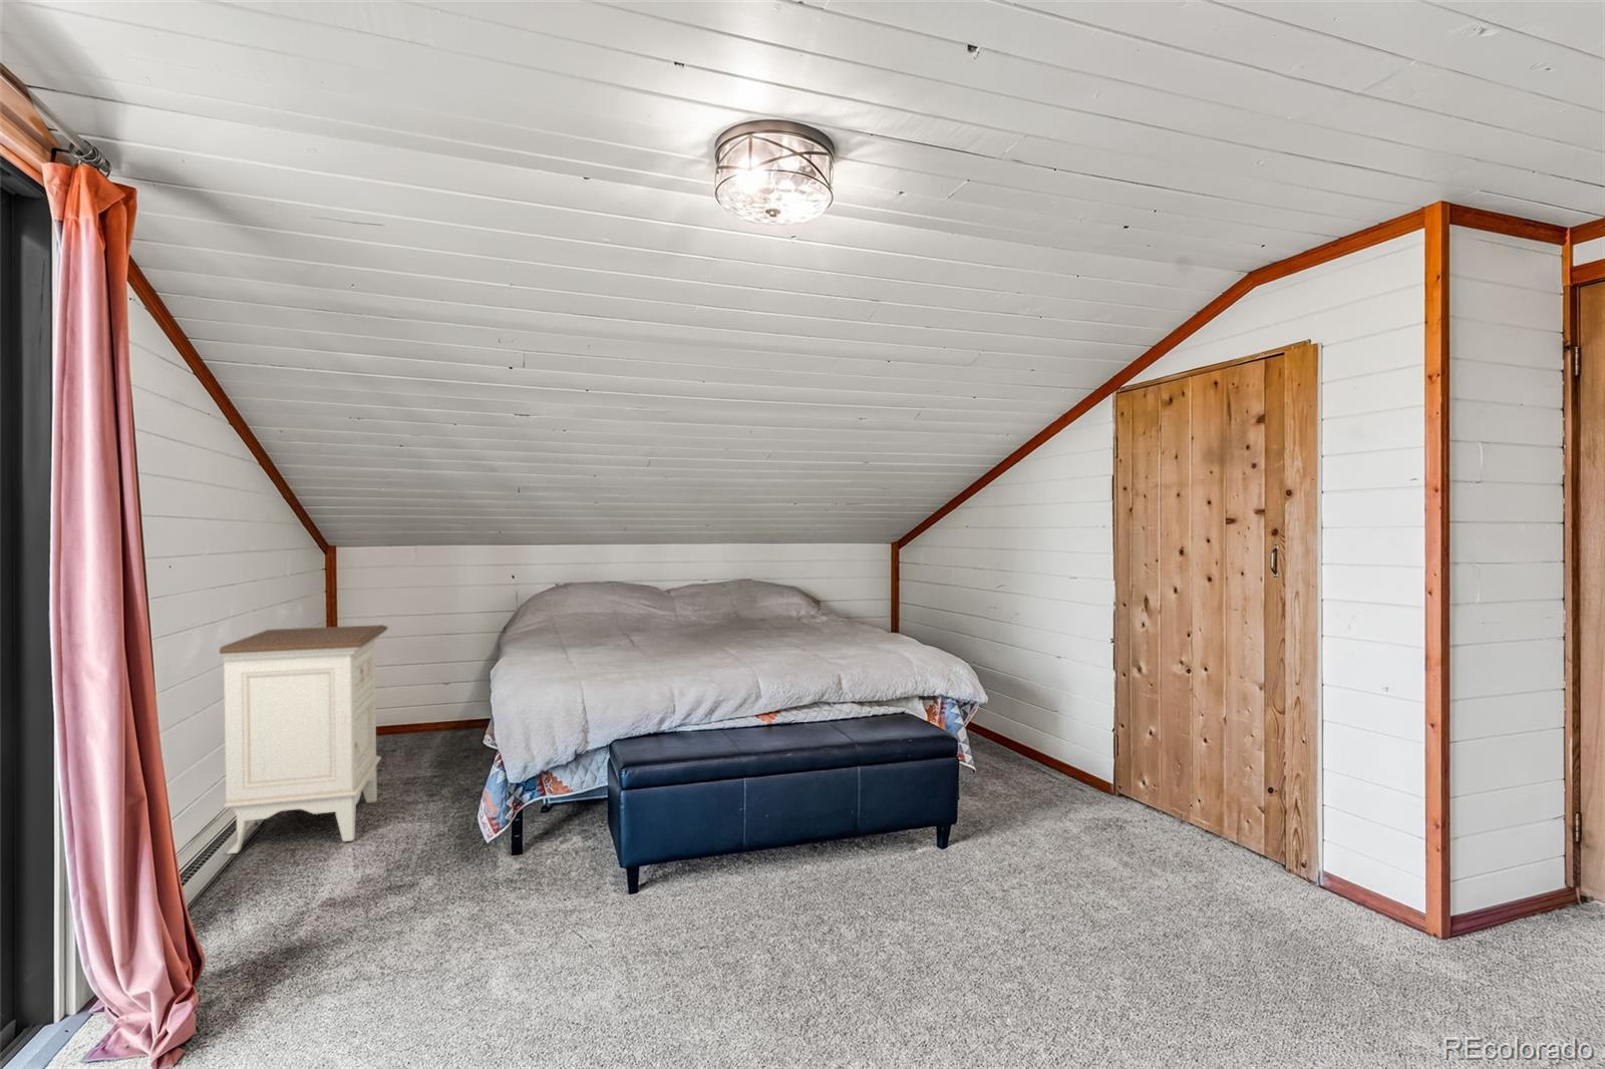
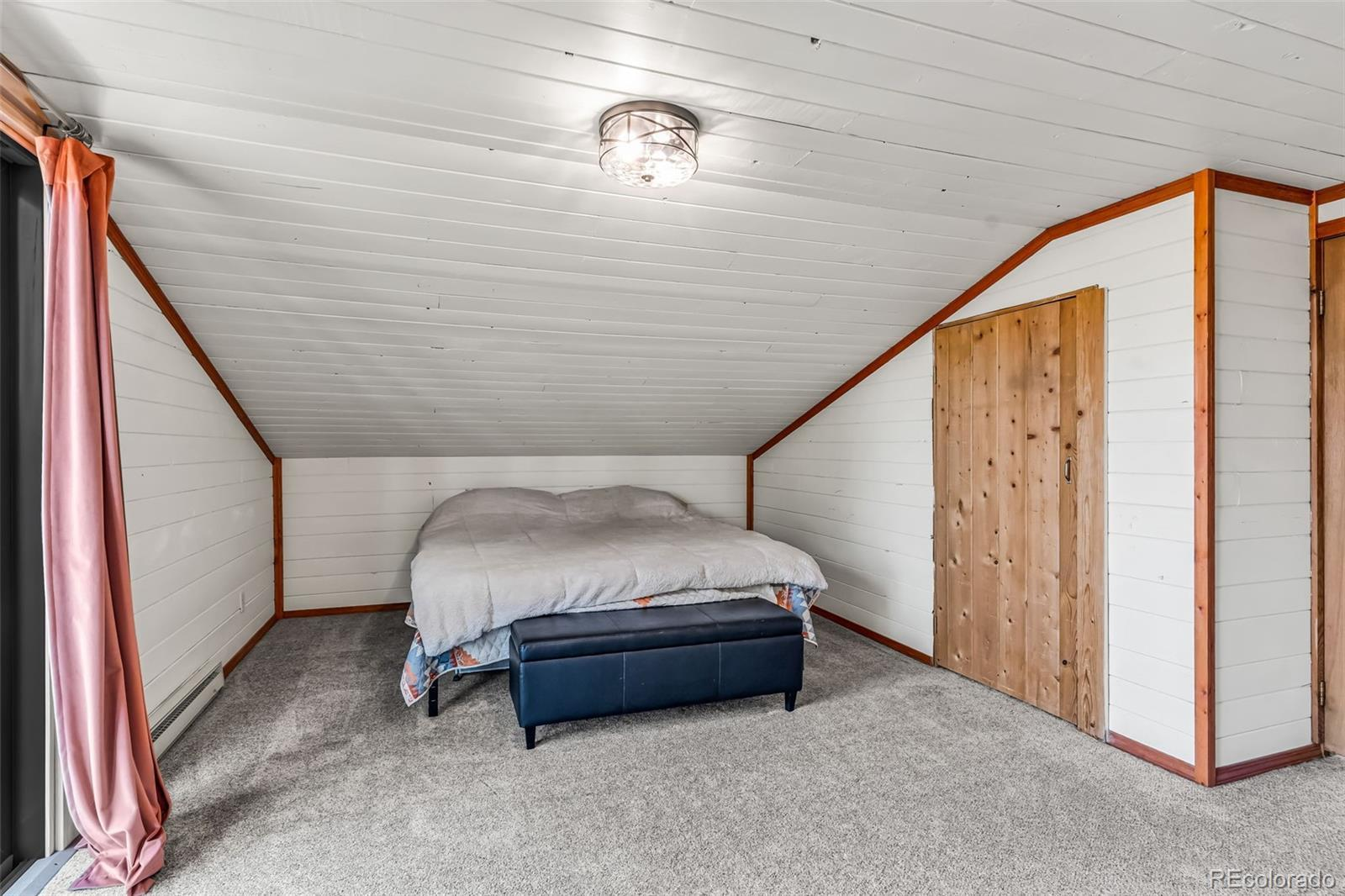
- nightstand (313, 729)
